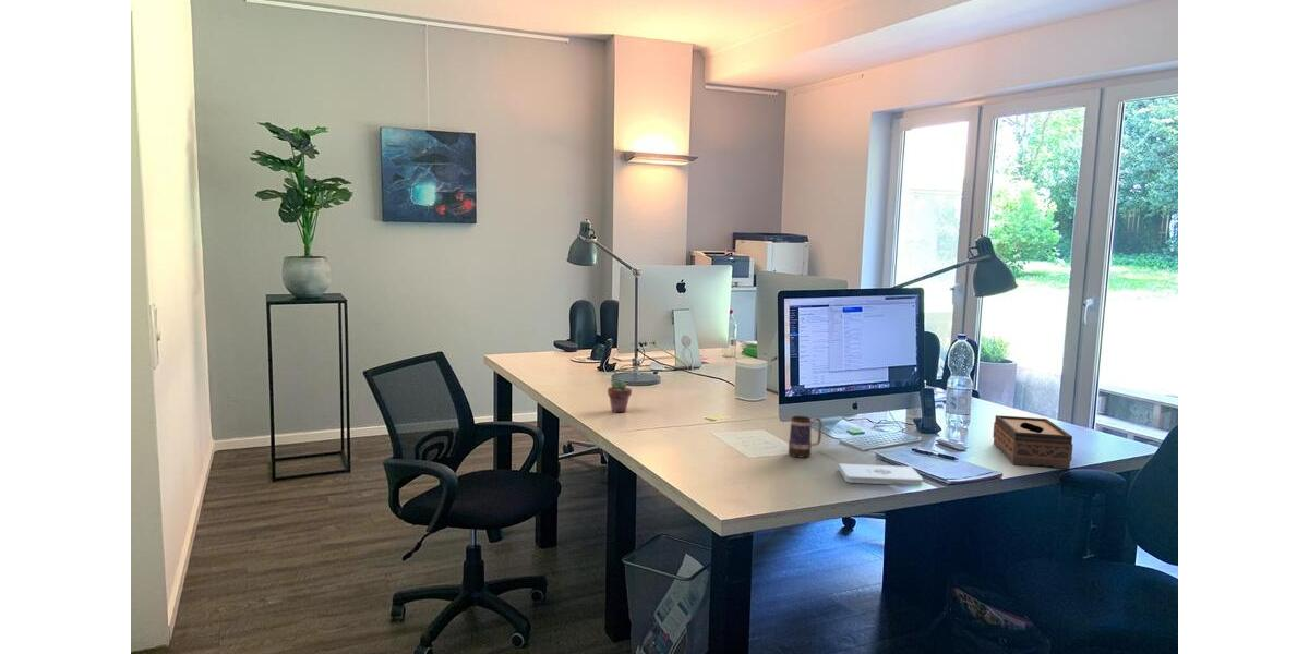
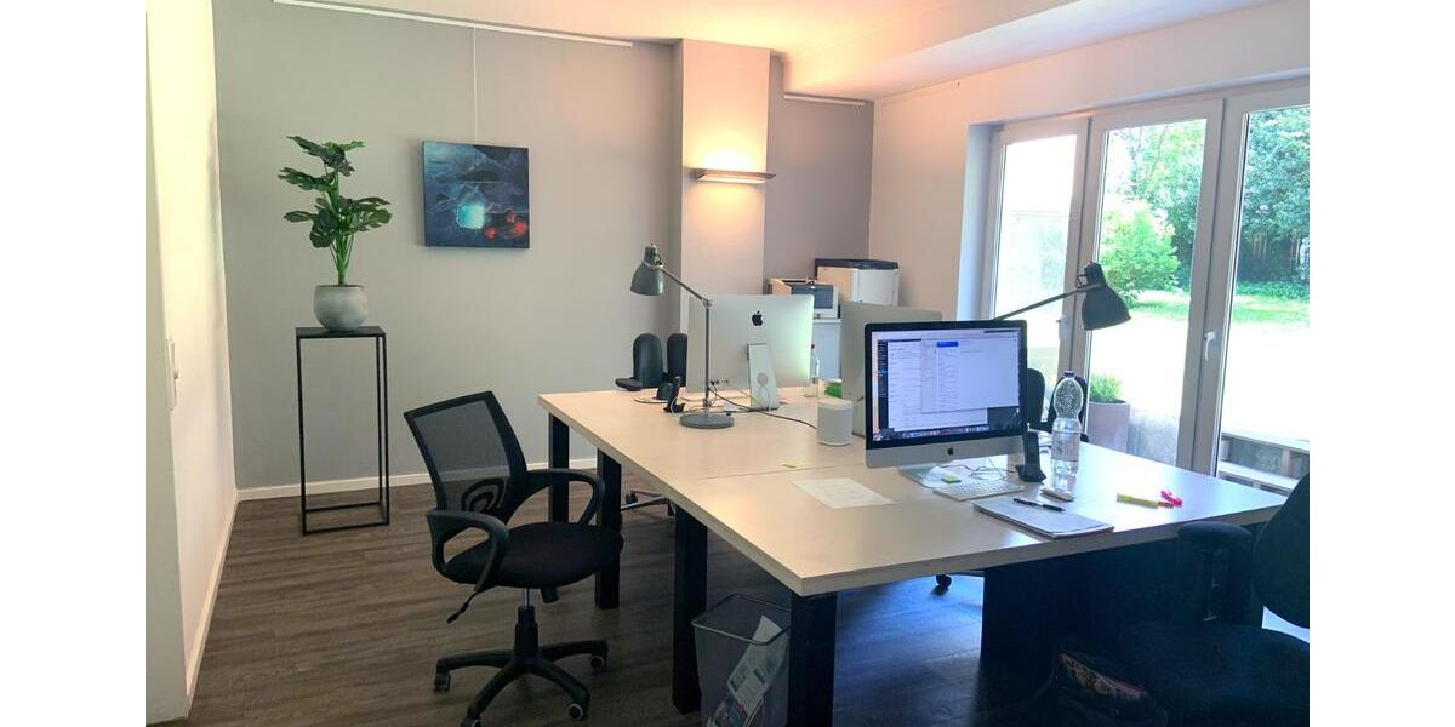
- mug (805, 435)
- tissue box (1030, 440)
- potted succulent (619, 395)
- notepad (879, 474)
